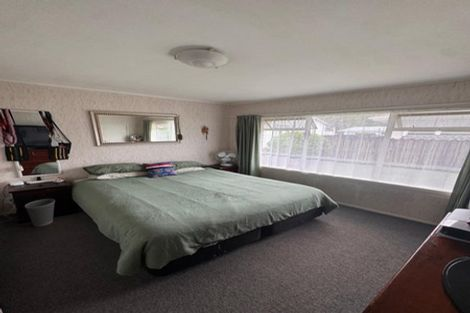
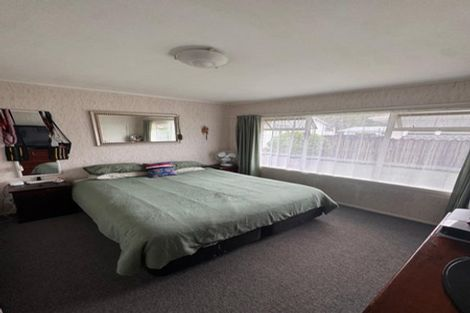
- wastebasket (41, 213)
